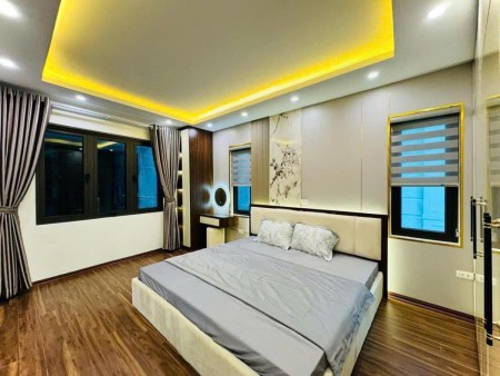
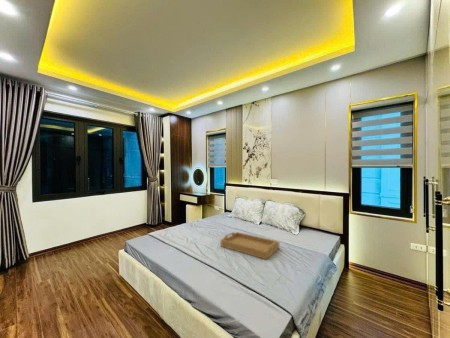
+ serving tray (249, 242)
